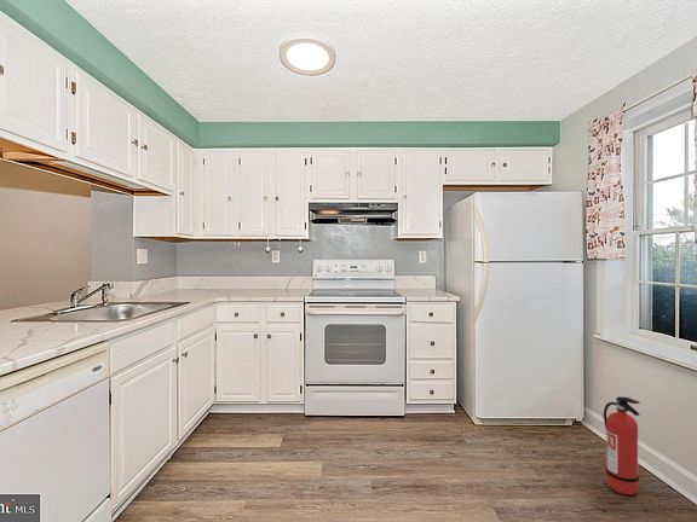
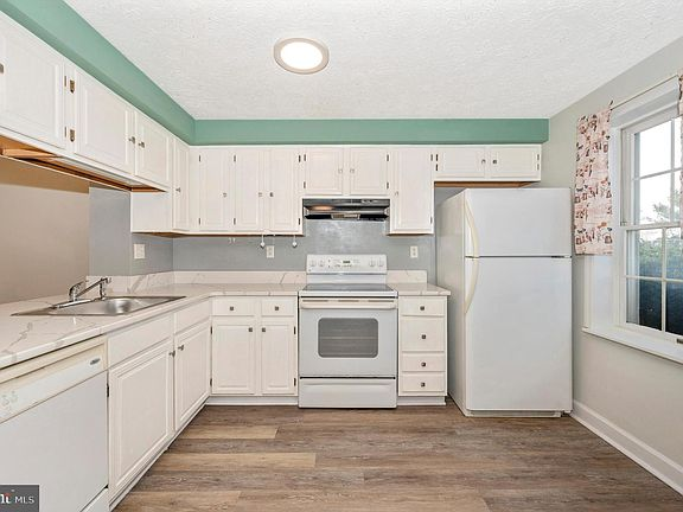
- fire extinguisher (620, 440)
